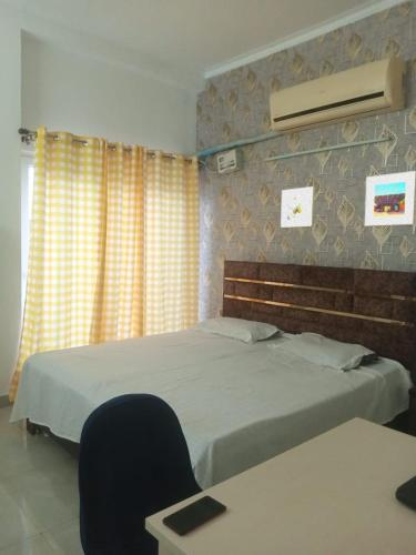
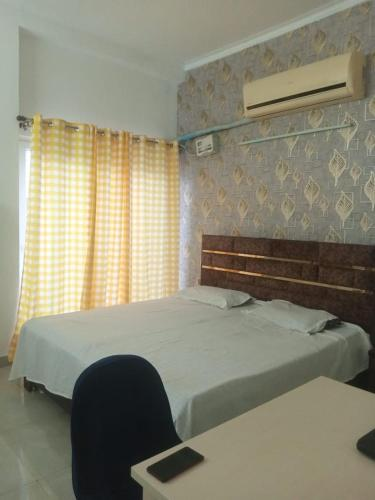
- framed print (296, 208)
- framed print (389, 199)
